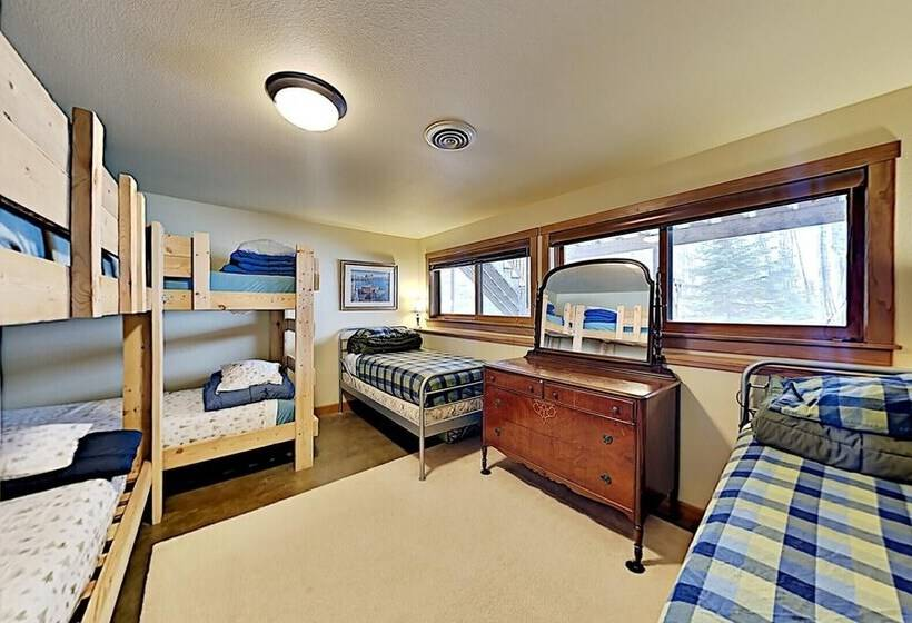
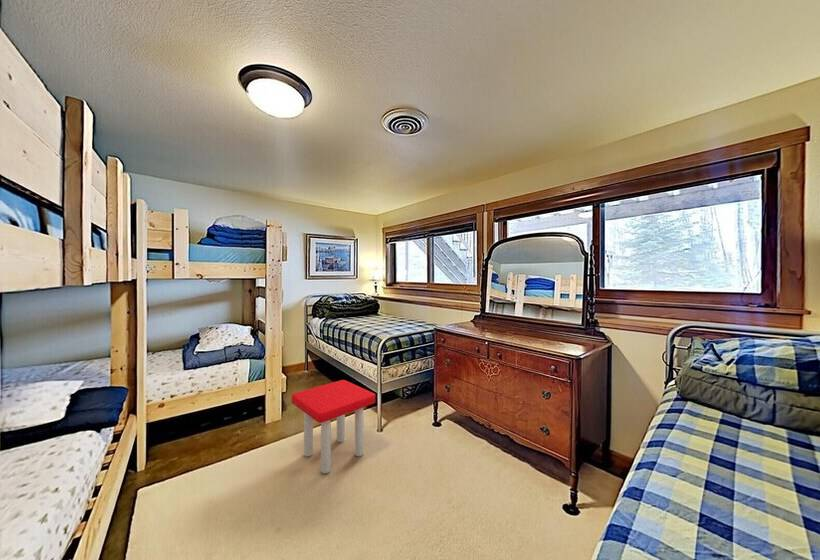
+ stool (330, 424)
